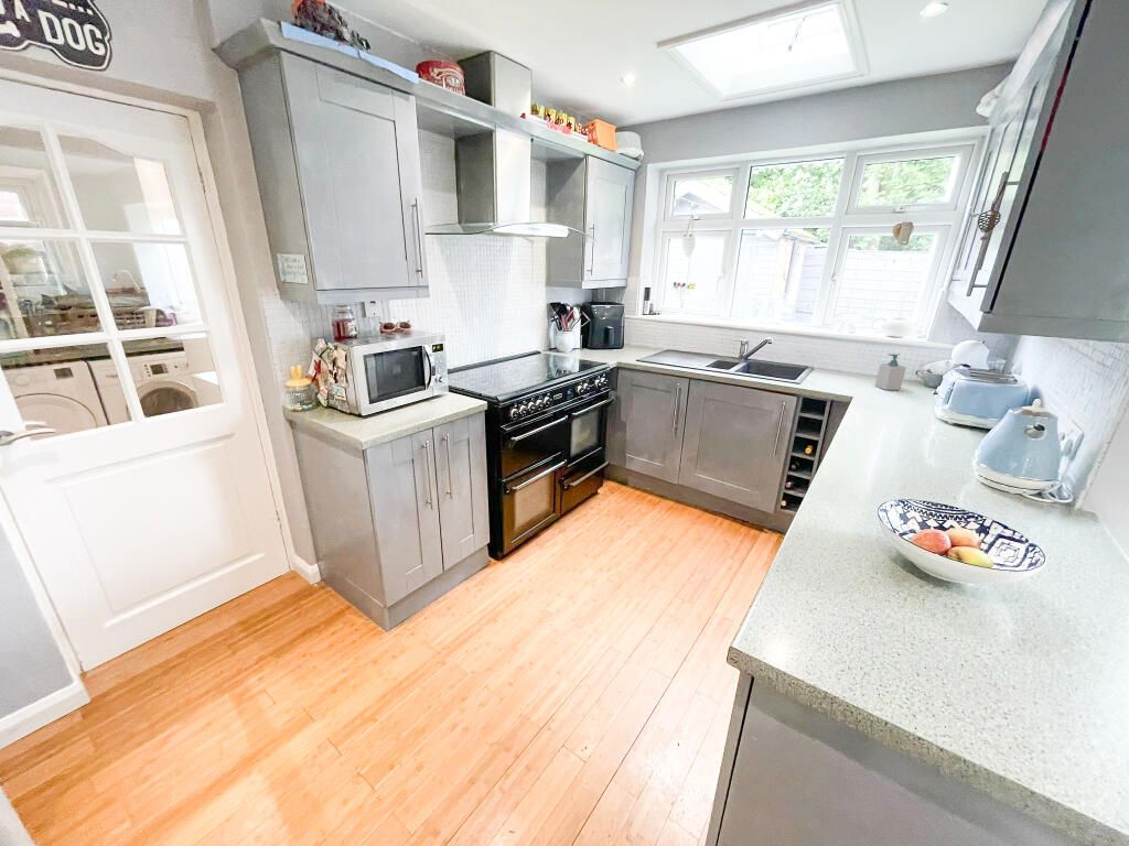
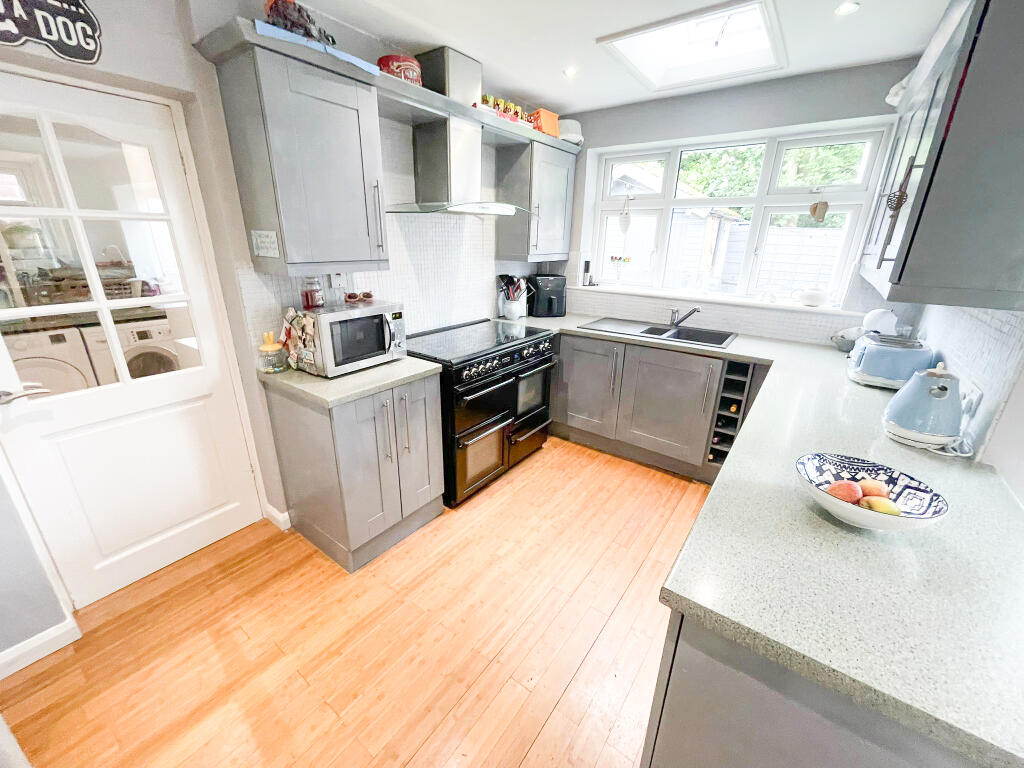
- soap bottle (891, 371)
